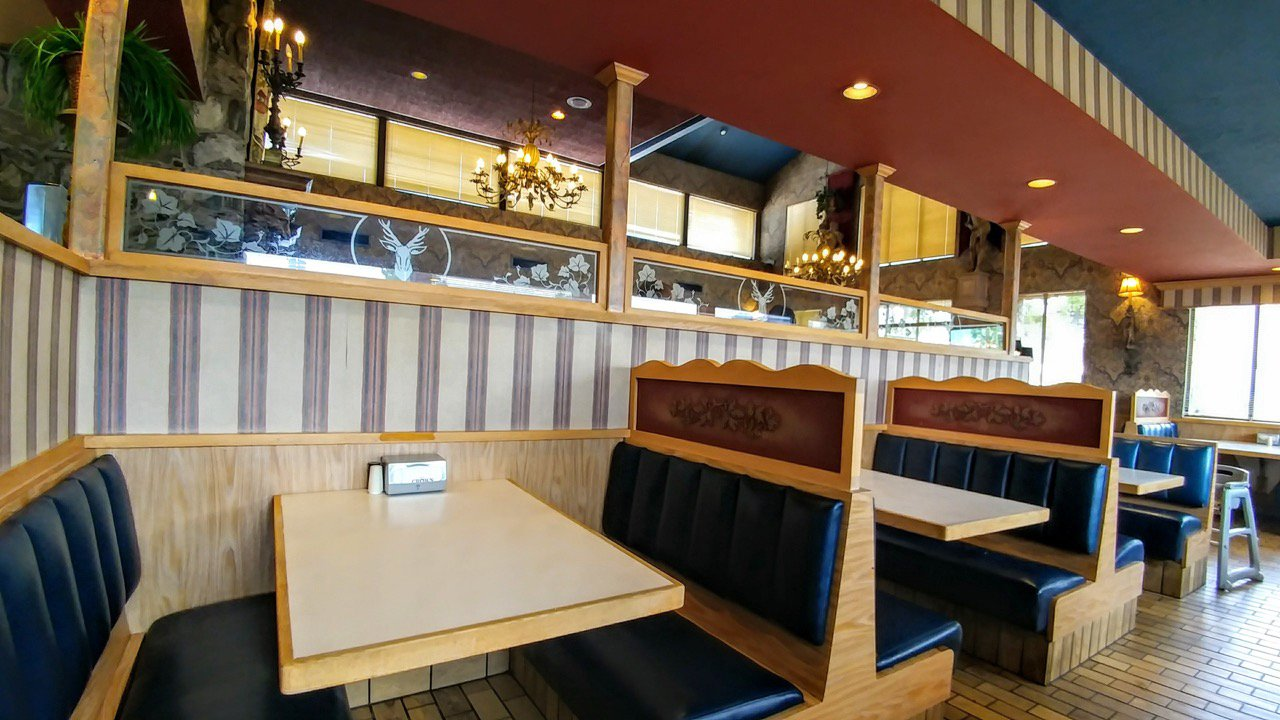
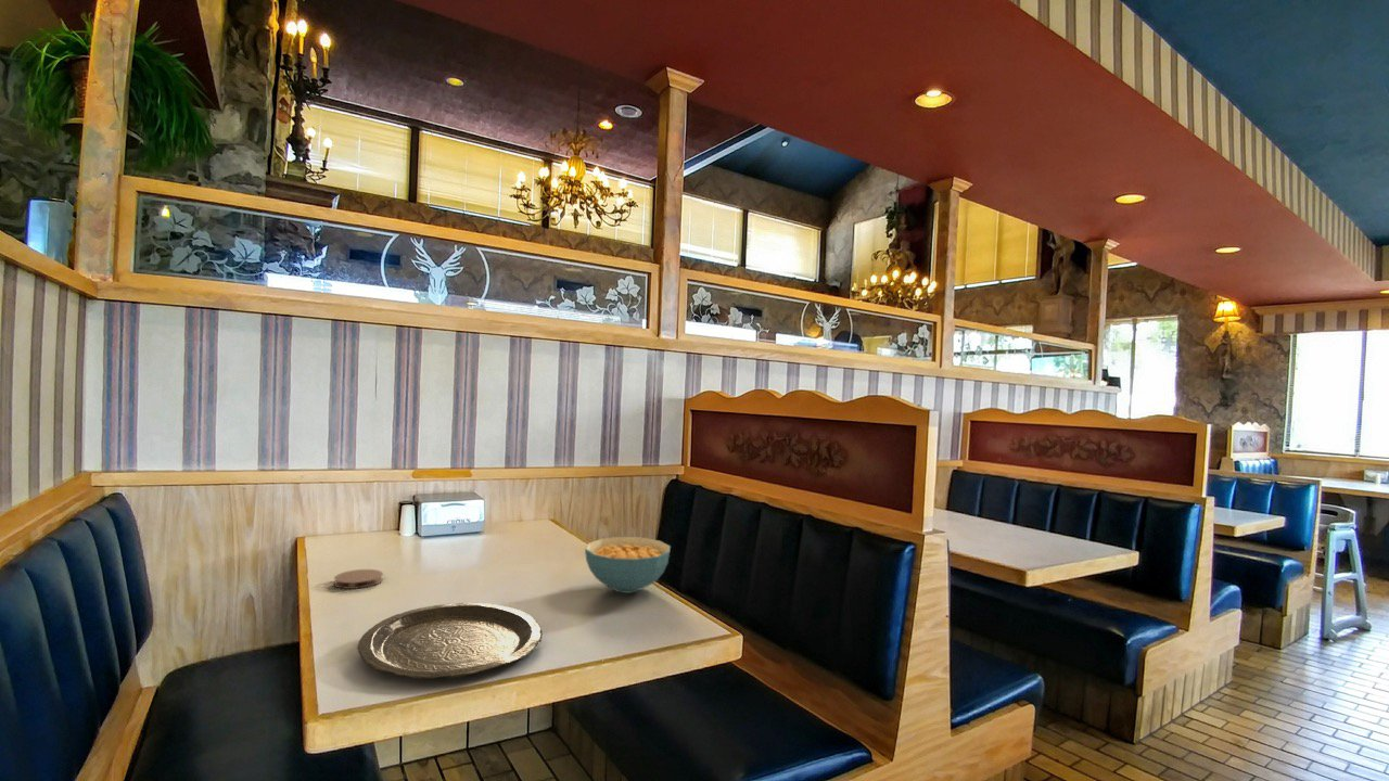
+ cereal bowl (627, 567)
+ coaster (358, 578)
+ plate (454, 638)
